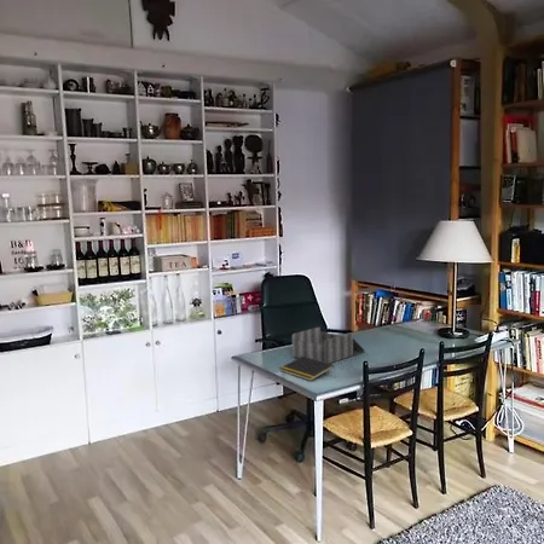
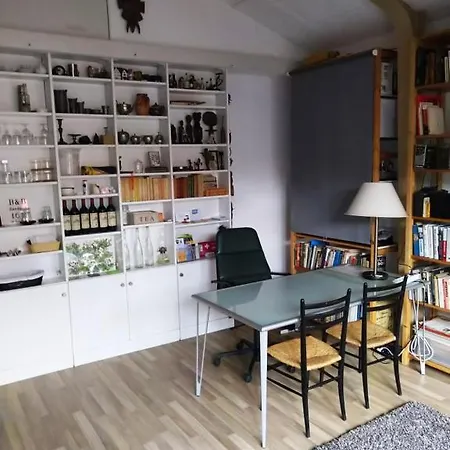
- desk organizer (329, 342)
- notepad (306, 368)
